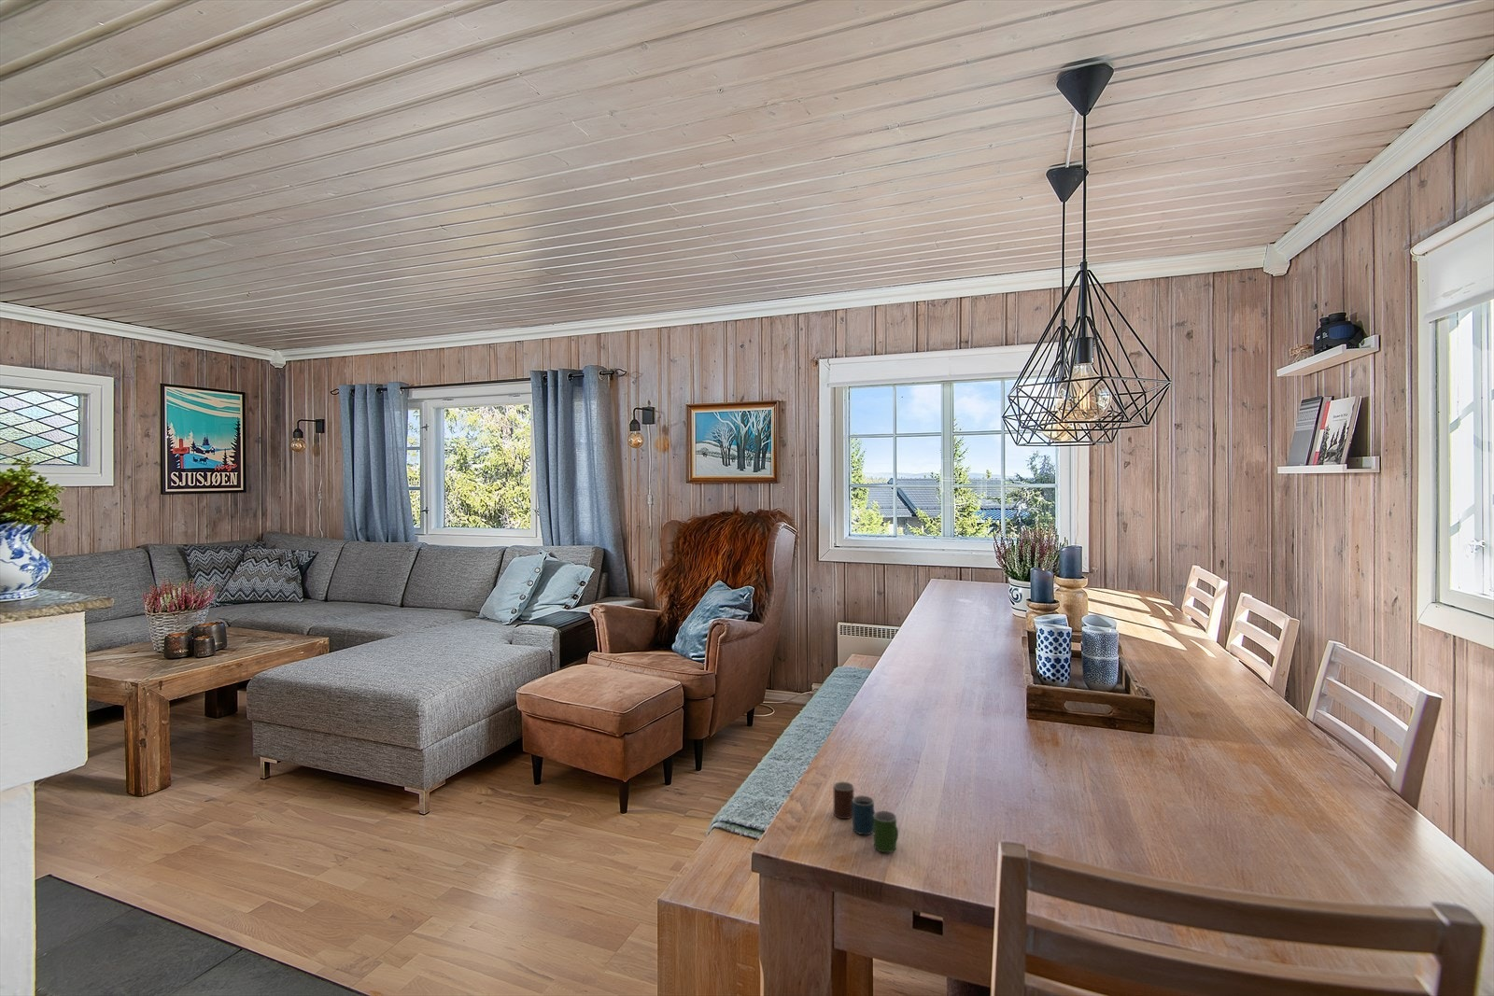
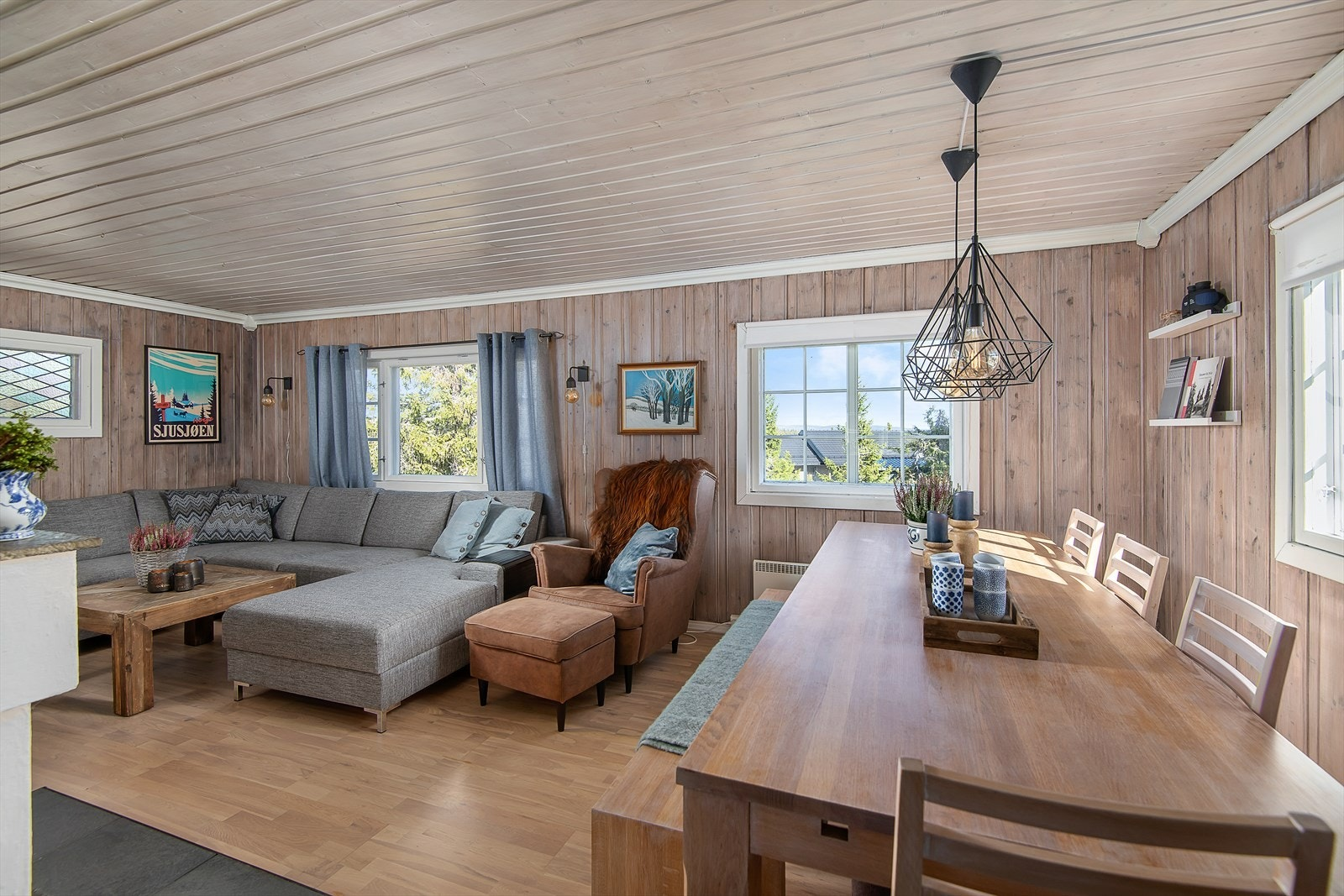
- cup (866, 807)
